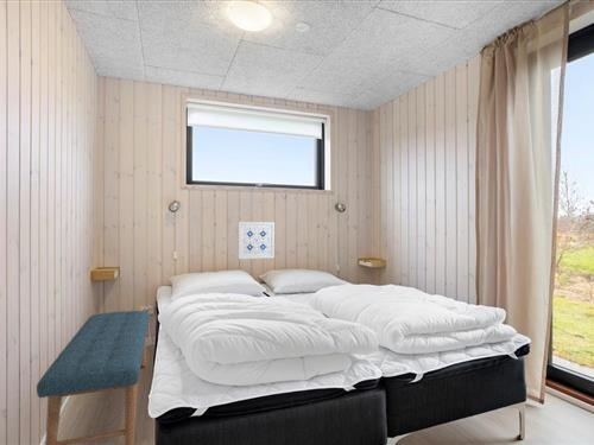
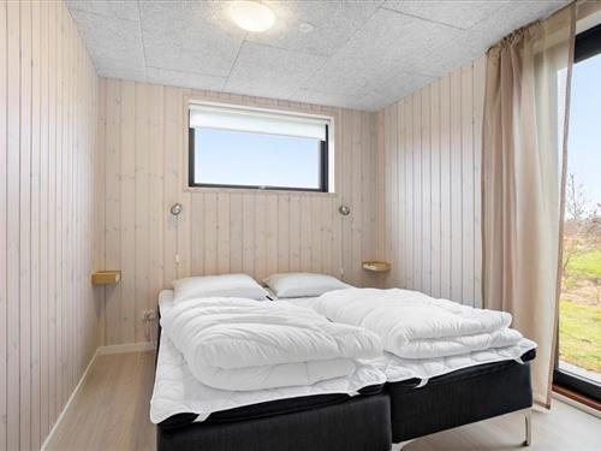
- wall art (255, 240)
- bench (108, 367)
